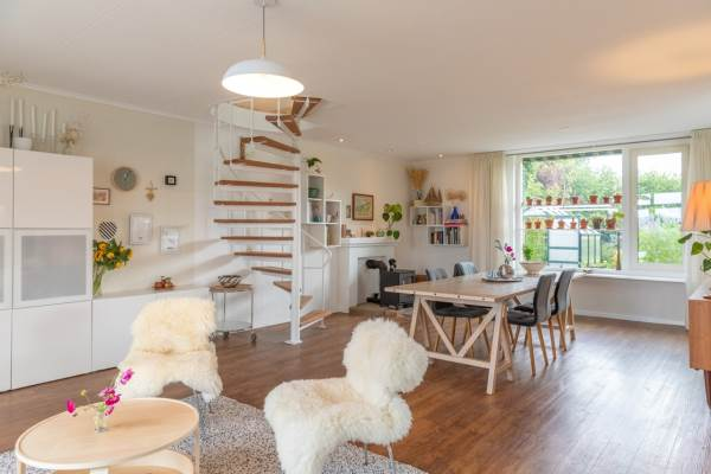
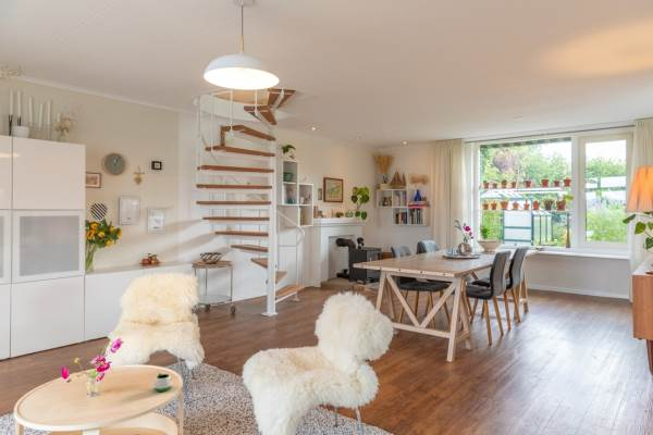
+ mug (161, 381)
